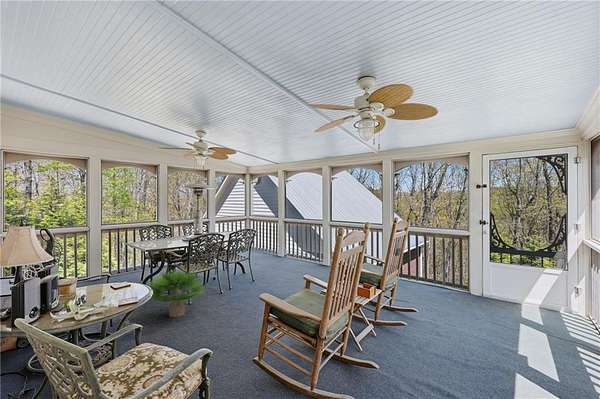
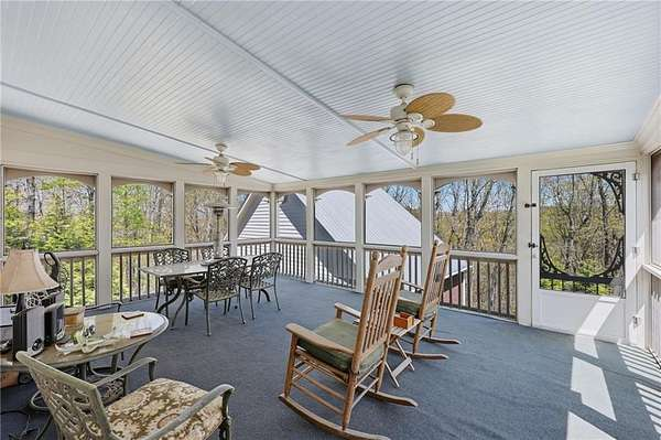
- potted plant (177, 290)
